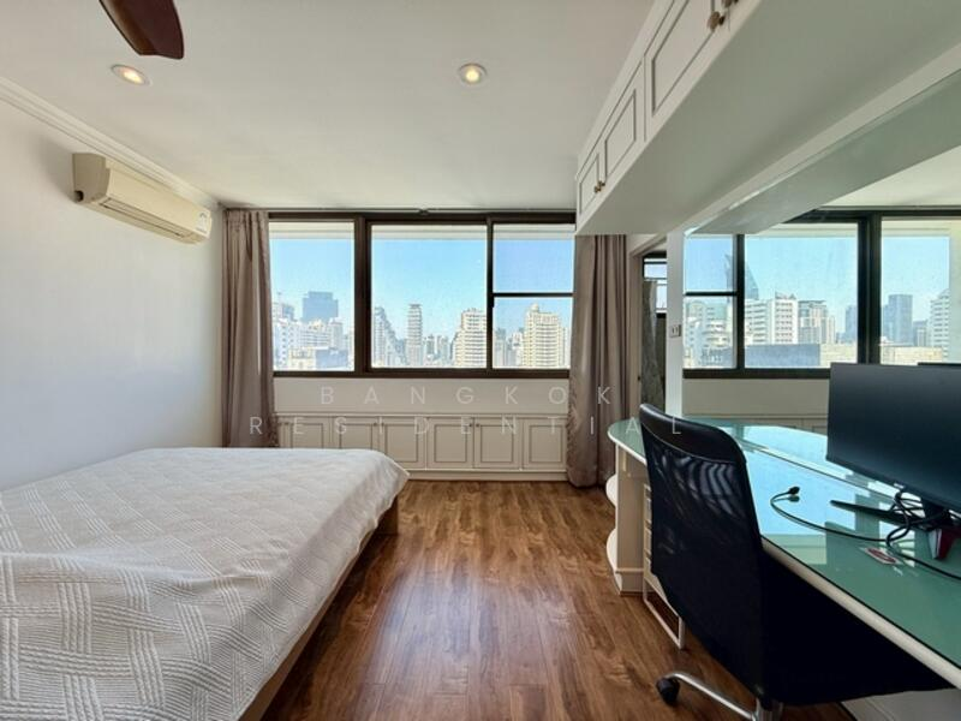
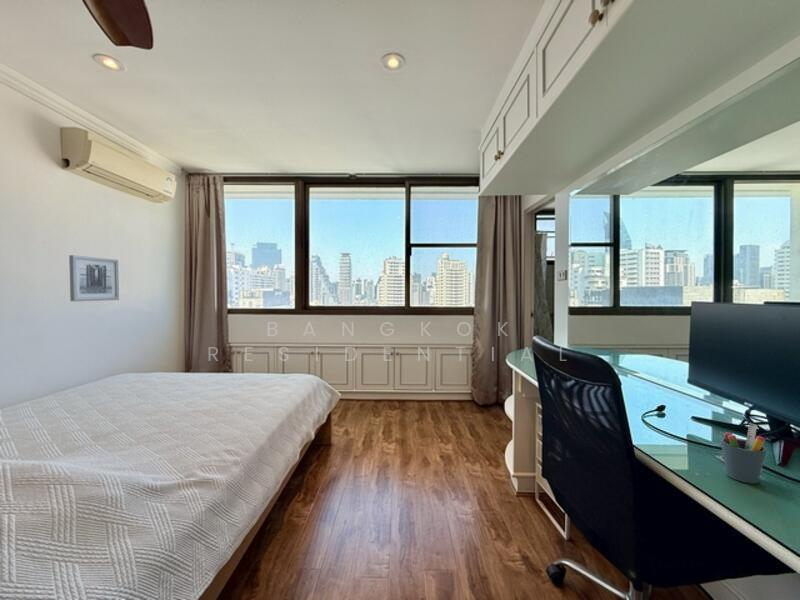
+ wall art (96, 279)
+ pen holder (743, 452)
